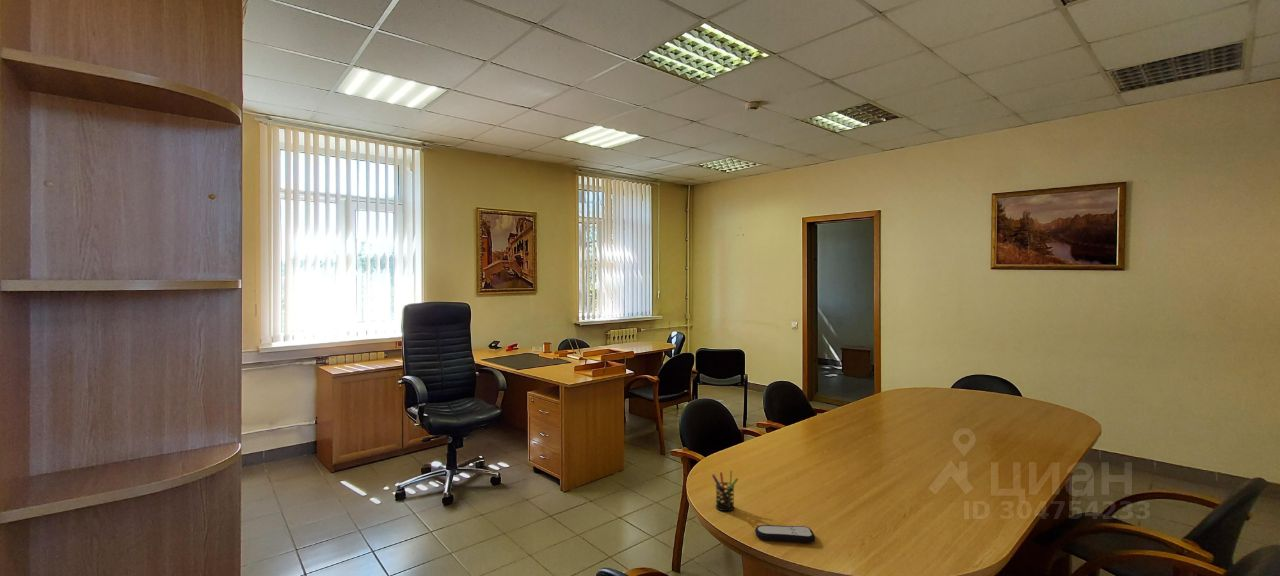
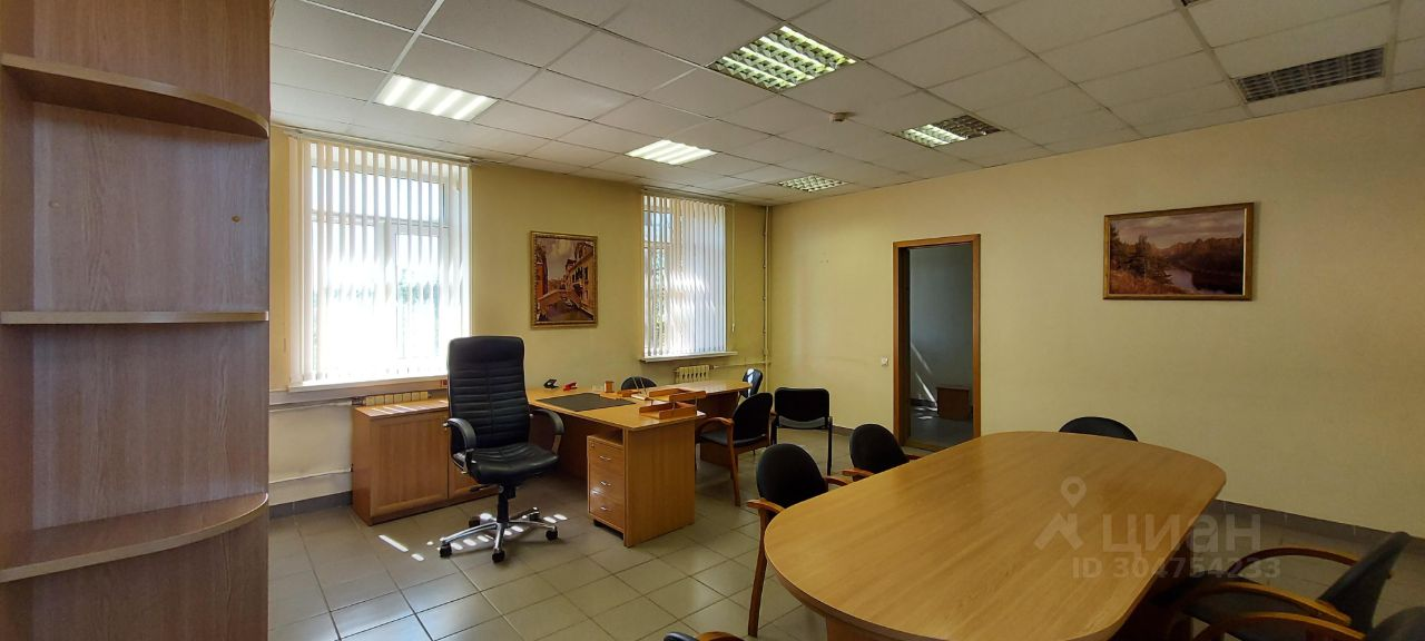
- pen holder (726, 489)
- remote control (784, 533)
